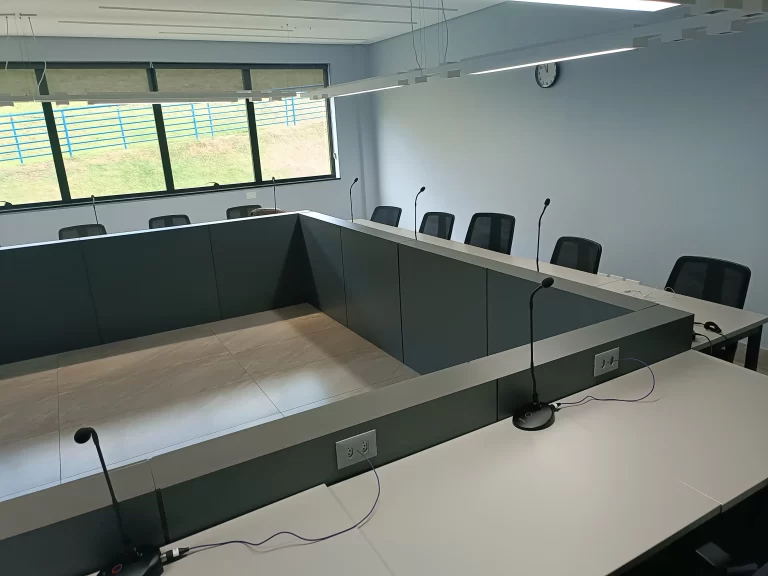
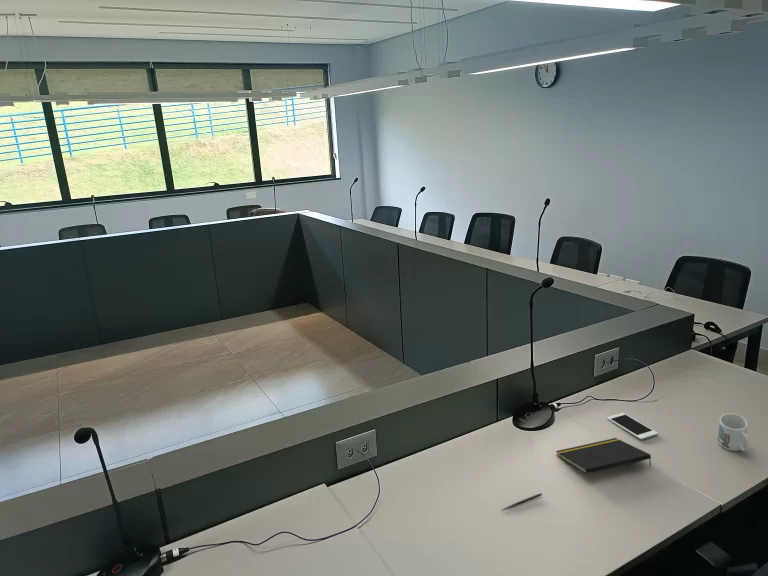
+ cell phone (631, 425)
+ notepad (601, 454)
+ pen (521, 501)
+ mug (736, 433)
